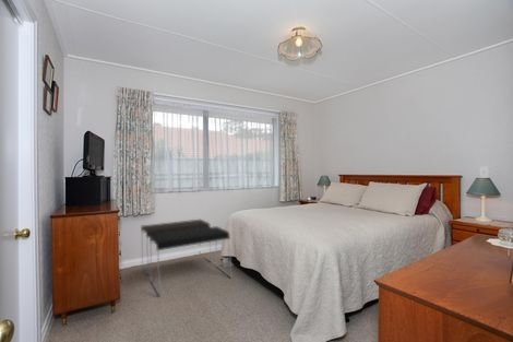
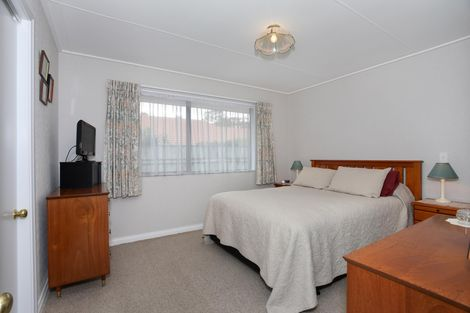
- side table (182, 246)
